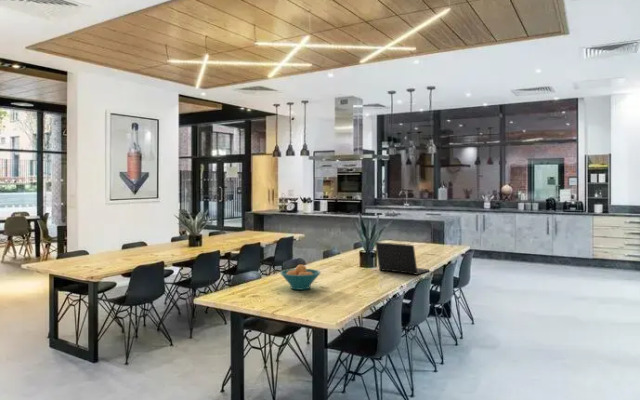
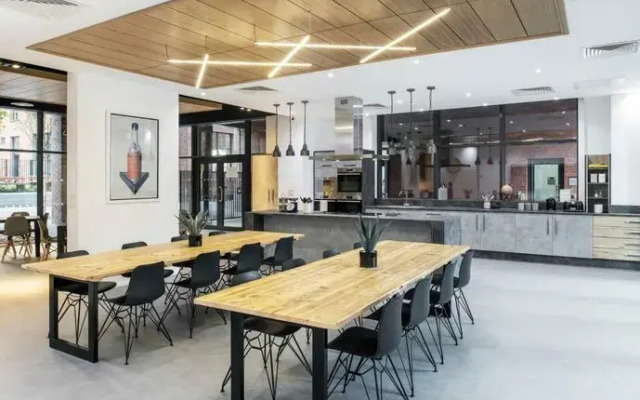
- fruit bowl (300, 276)
- laptop (402, 256)
